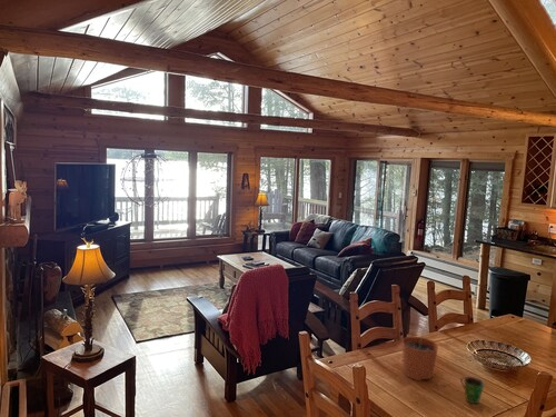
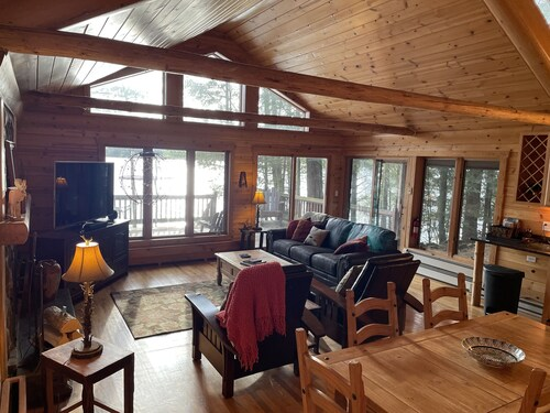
- cup (470, 389)
- plant pot (419, 350)
